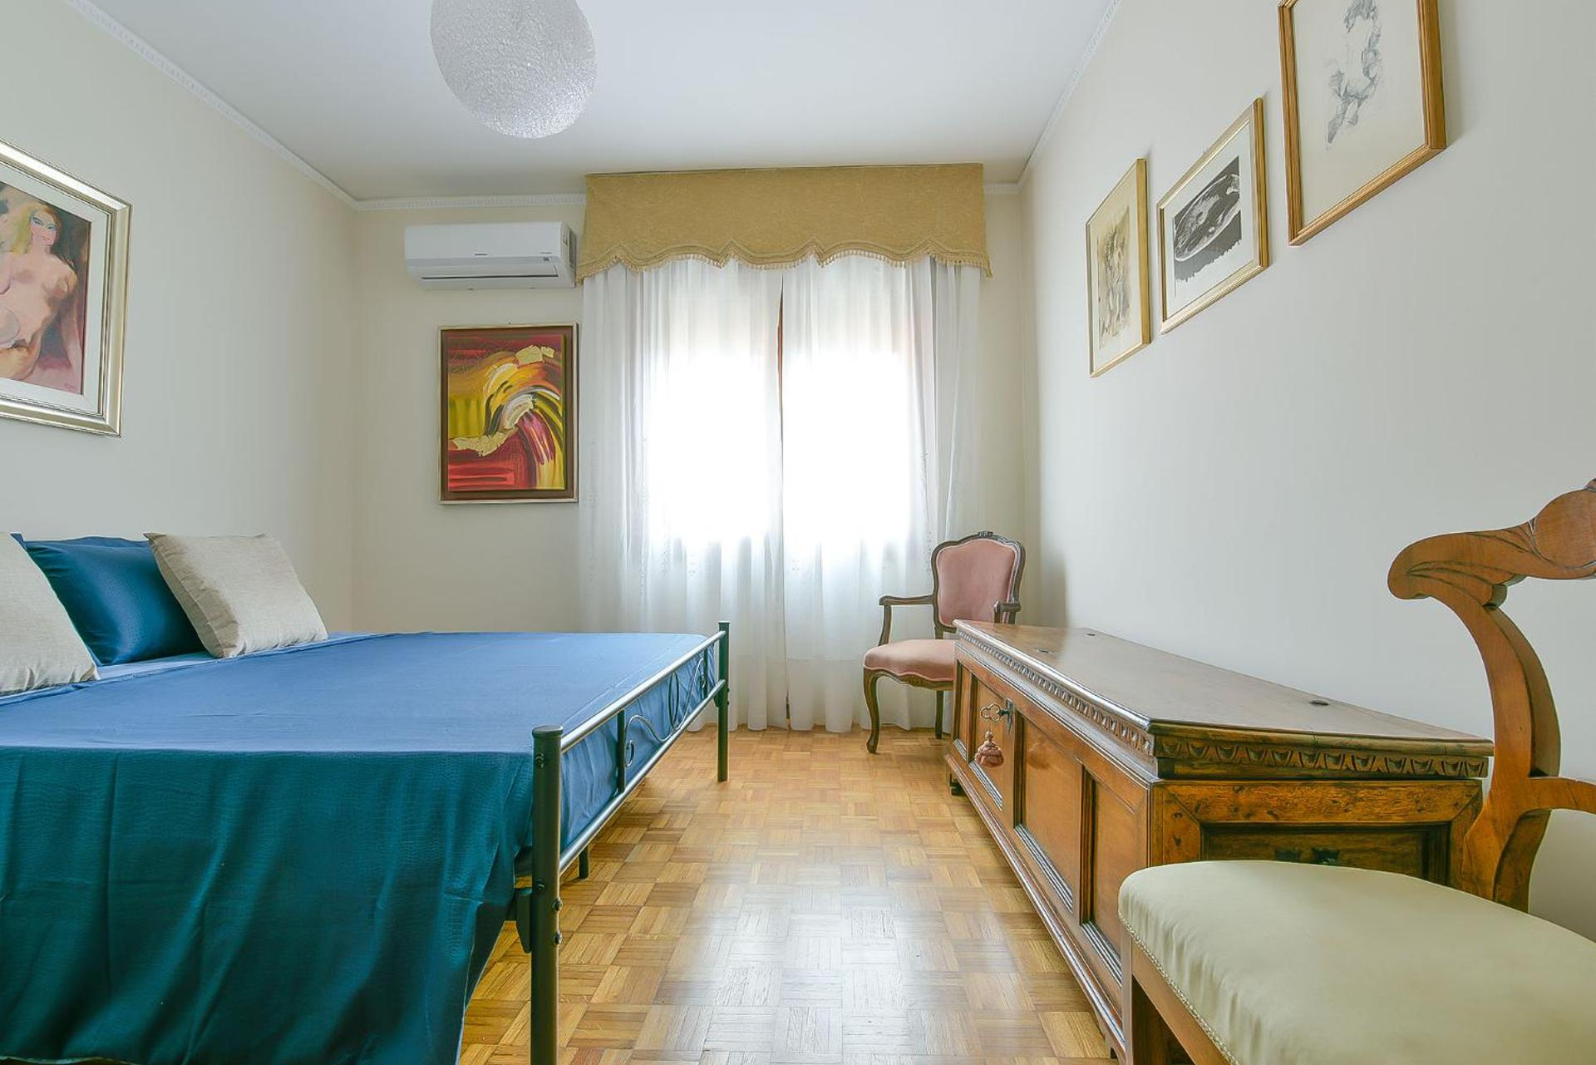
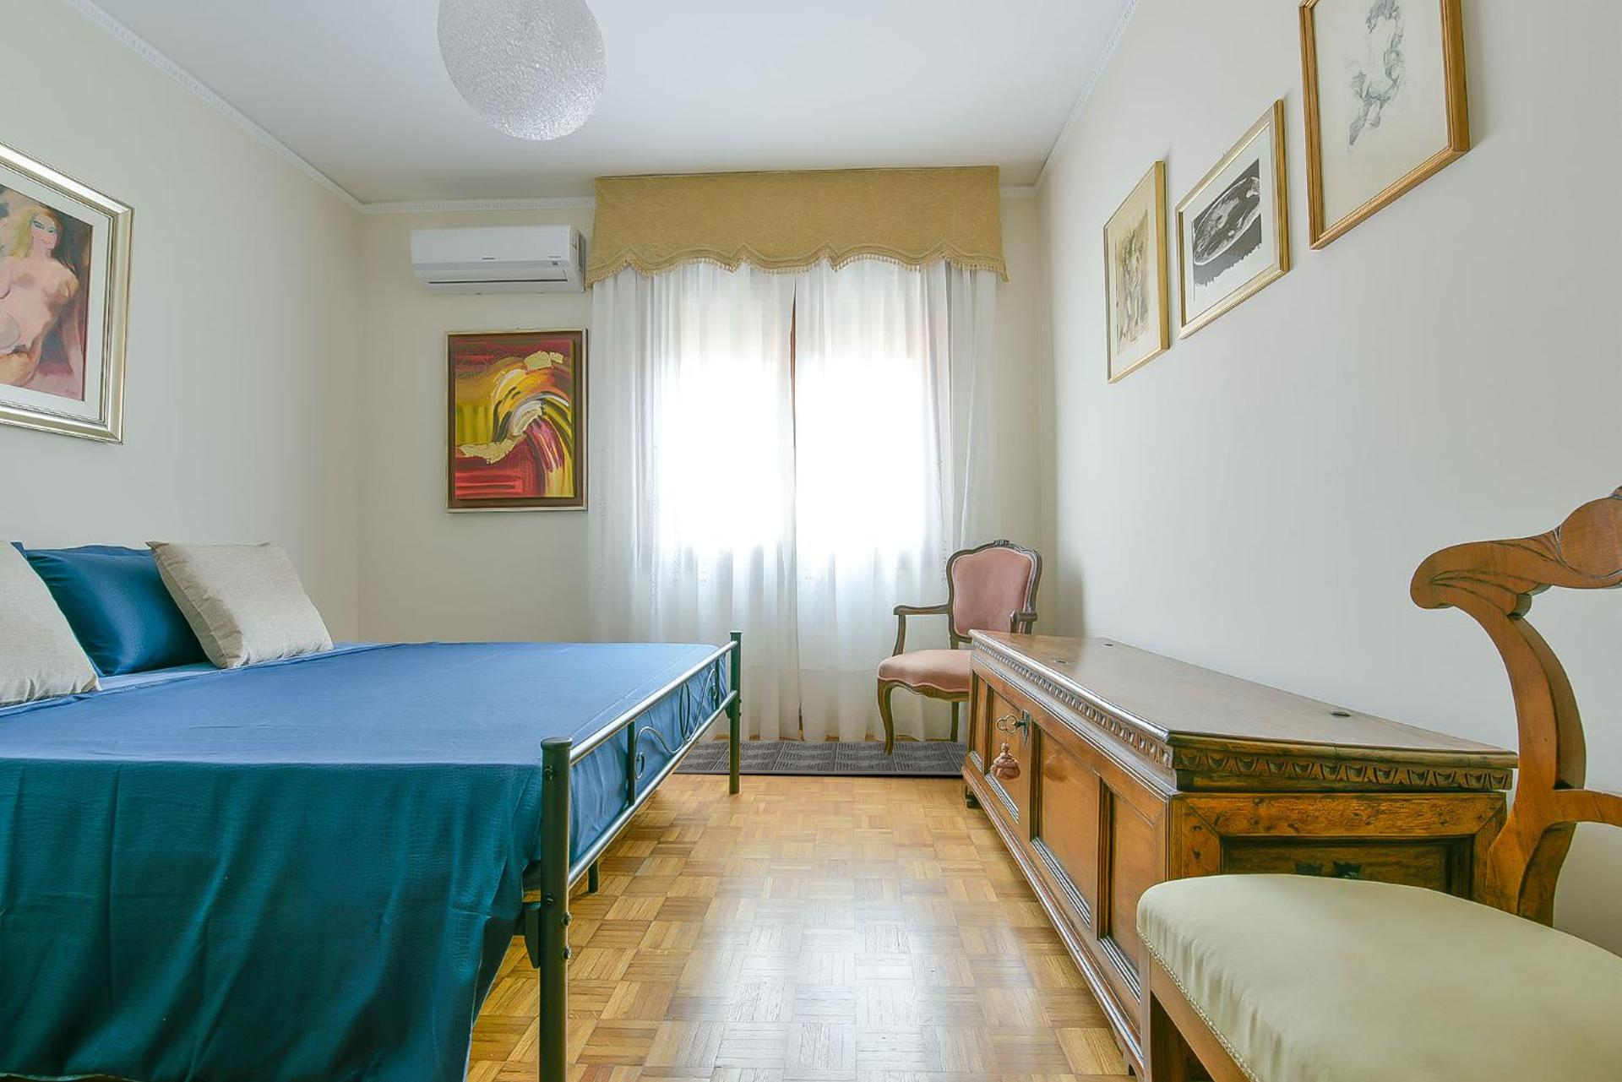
+ rug (806, 756)
